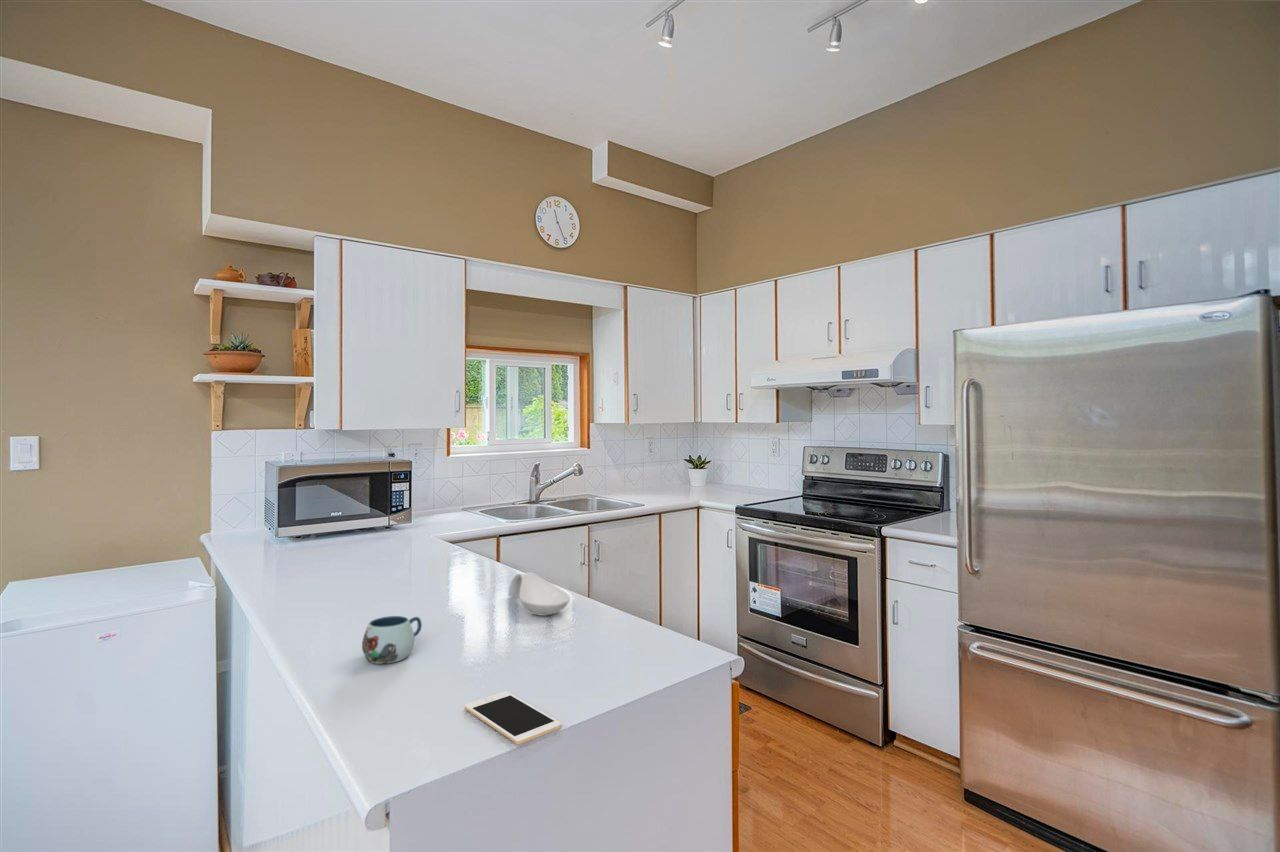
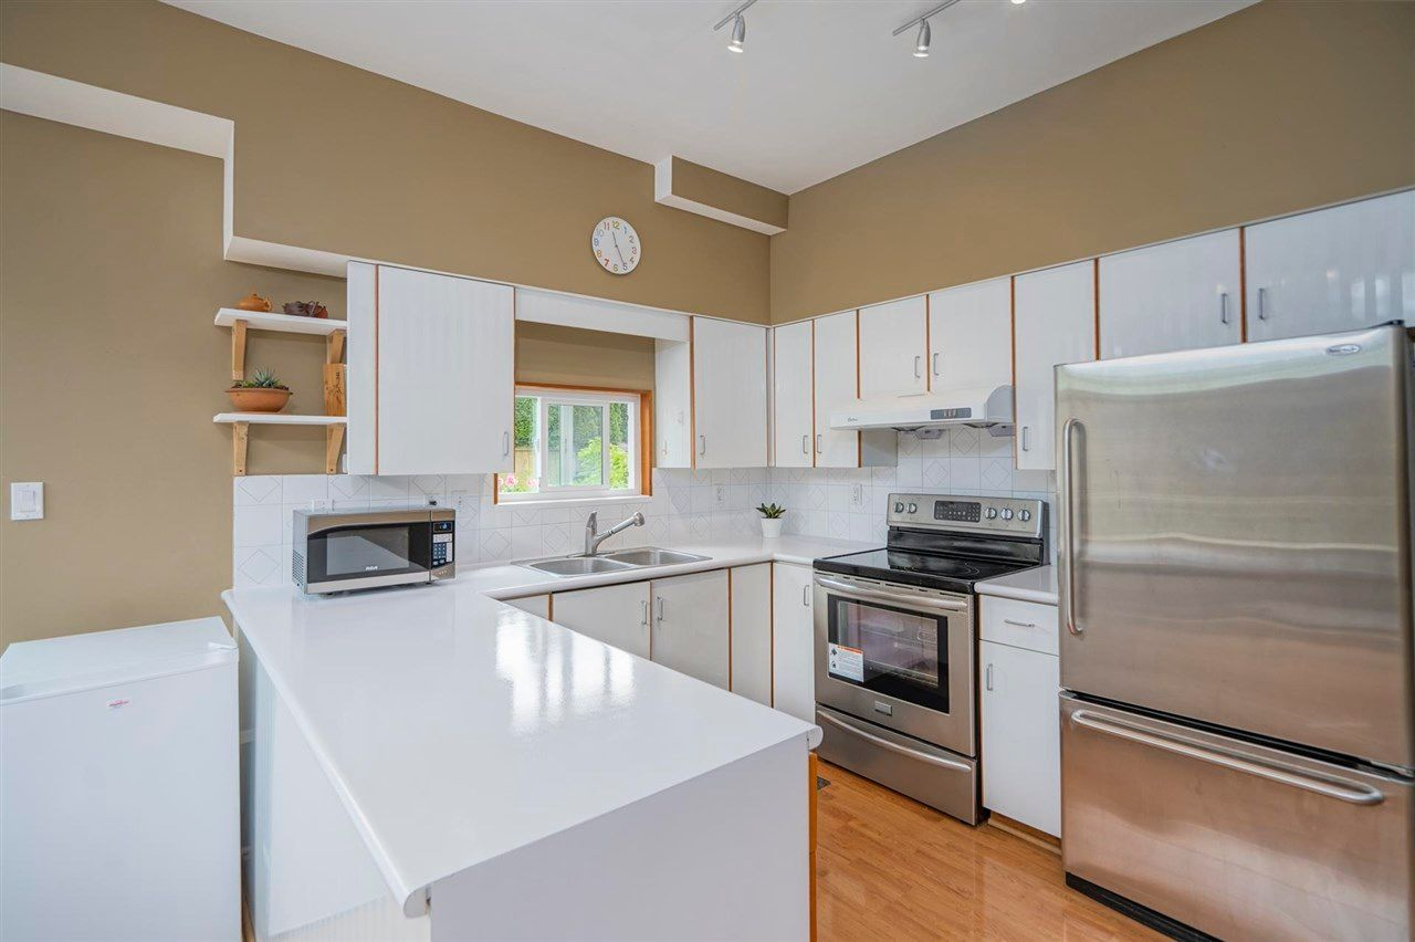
- spoon rest (534, 592)
- cell phone (511, 715)
- mug (394, 637)
